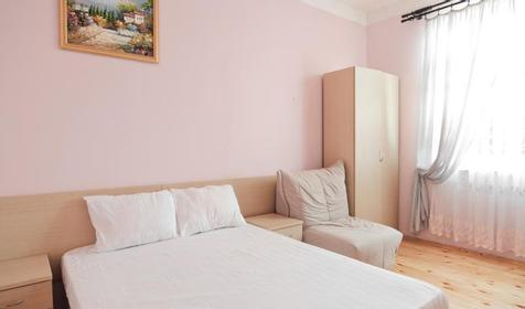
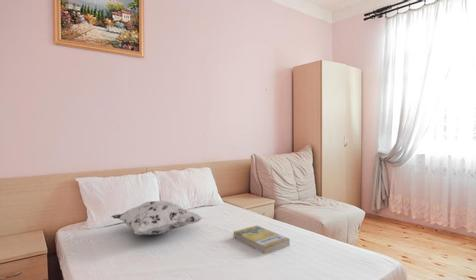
+ book (260, 238)
+ decorative pillow (156, 217)
